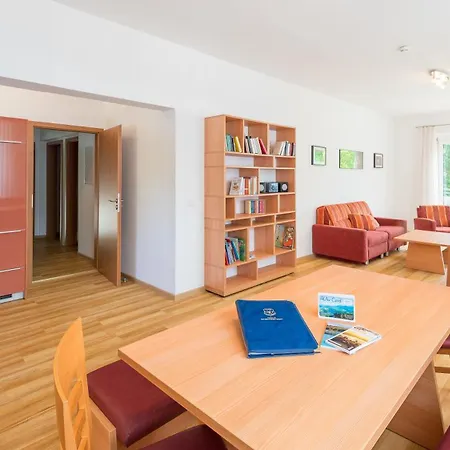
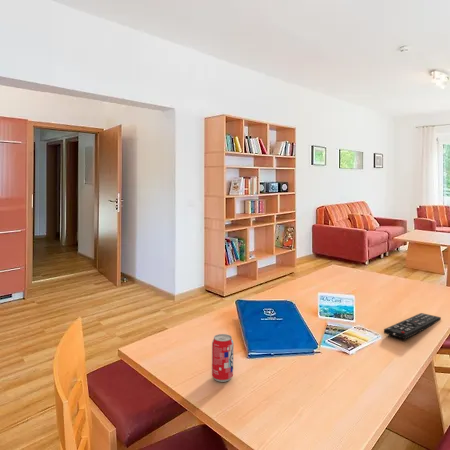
+ remote control (413, 324)
+ beverage can (222, 357)
